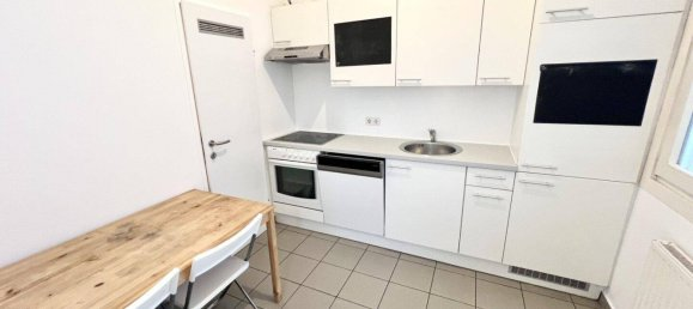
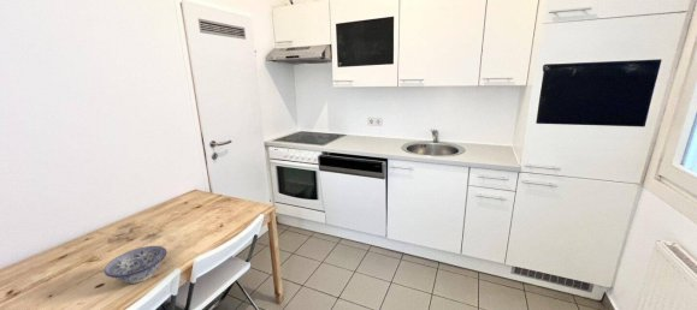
+ bowl (138, 268)
